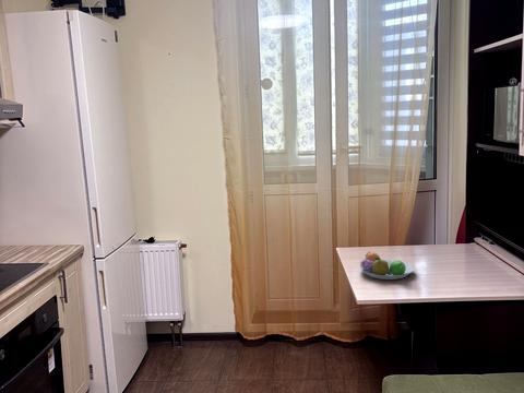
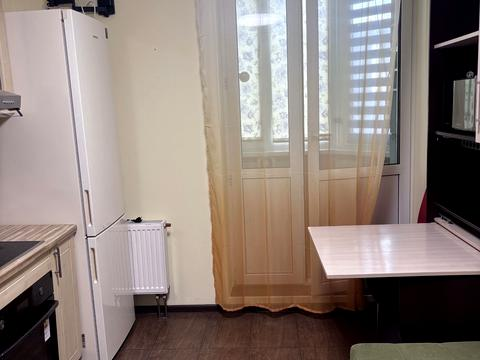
- fruit bowl (386, 263)
